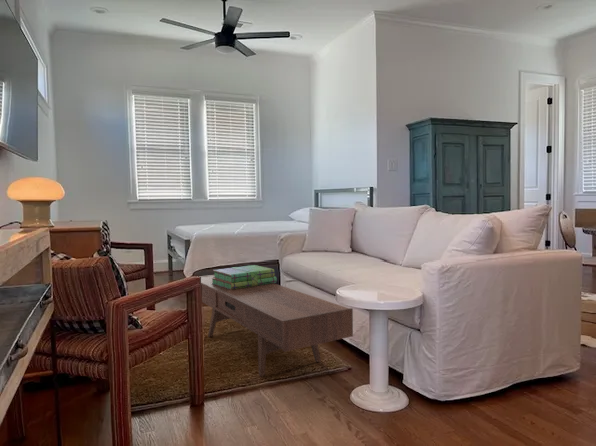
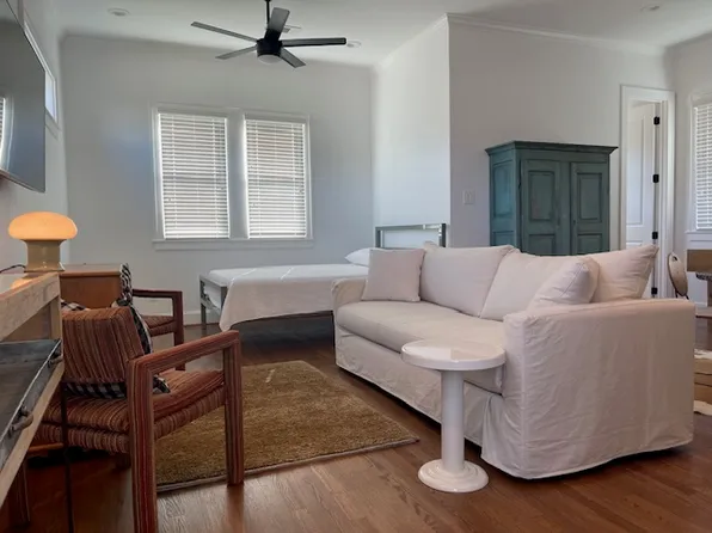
- stack of books (243, 275)
- coffee table (257, 318)
